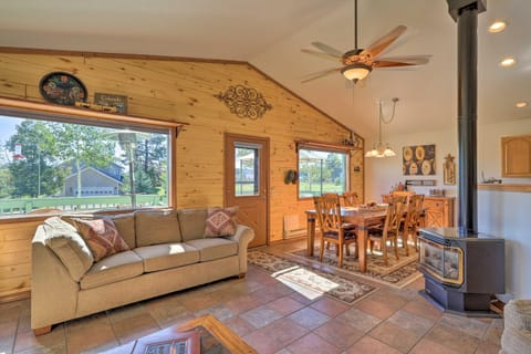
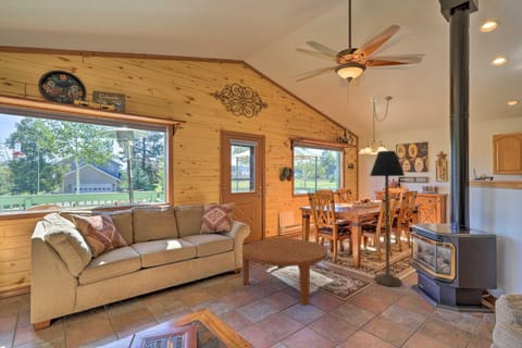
+ floor lamp (386, 215)
+ coffee table (283, 266)
